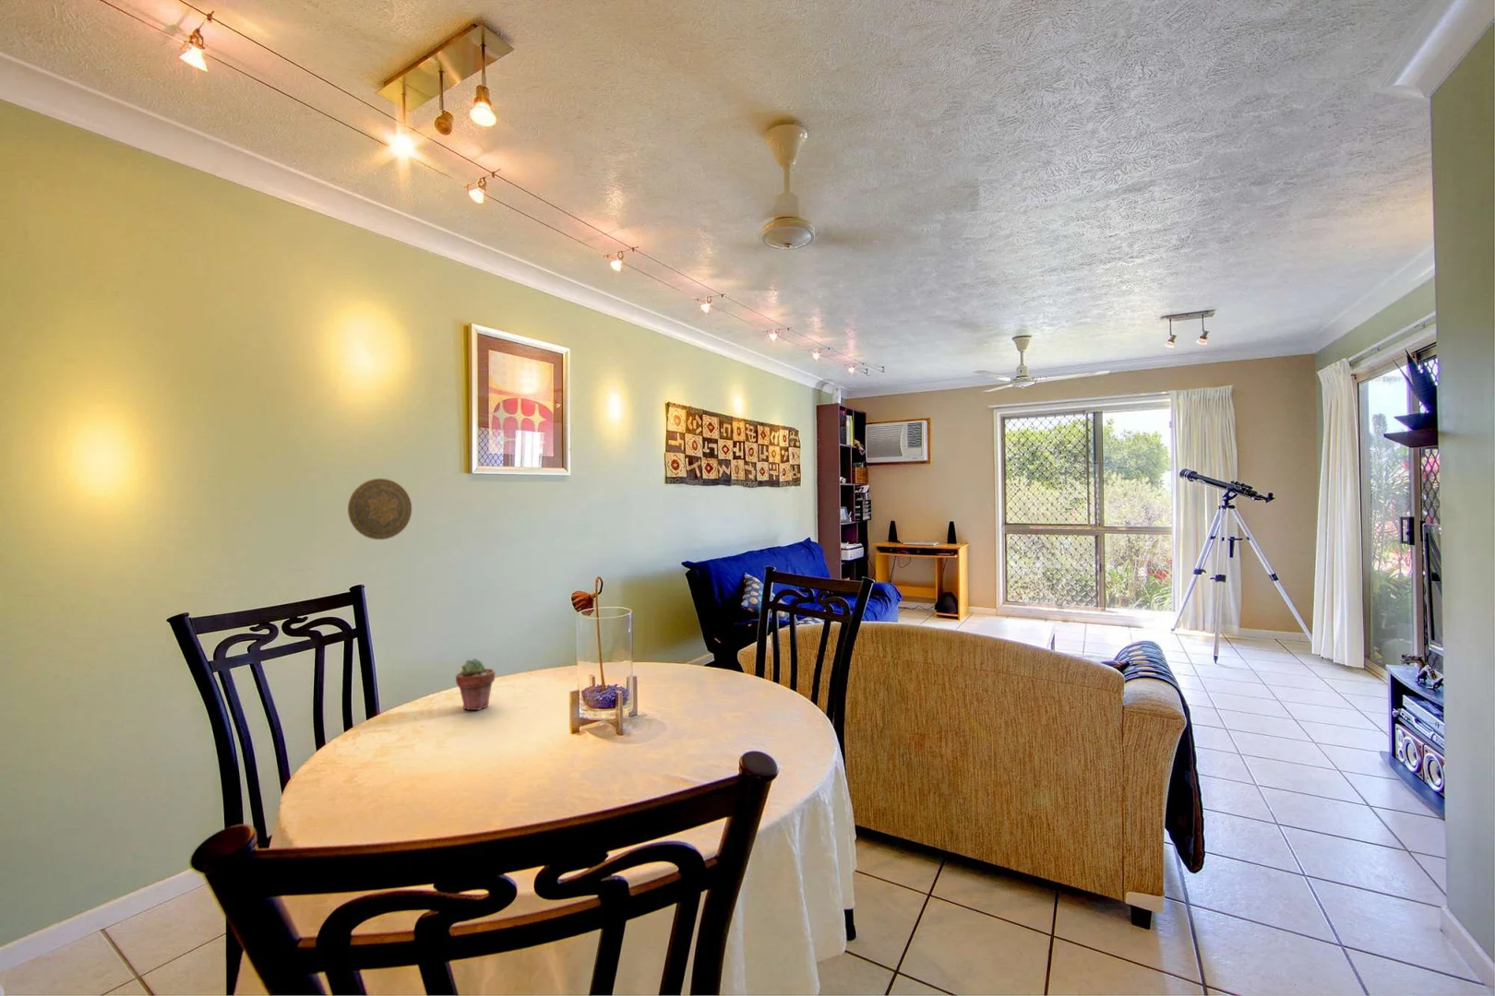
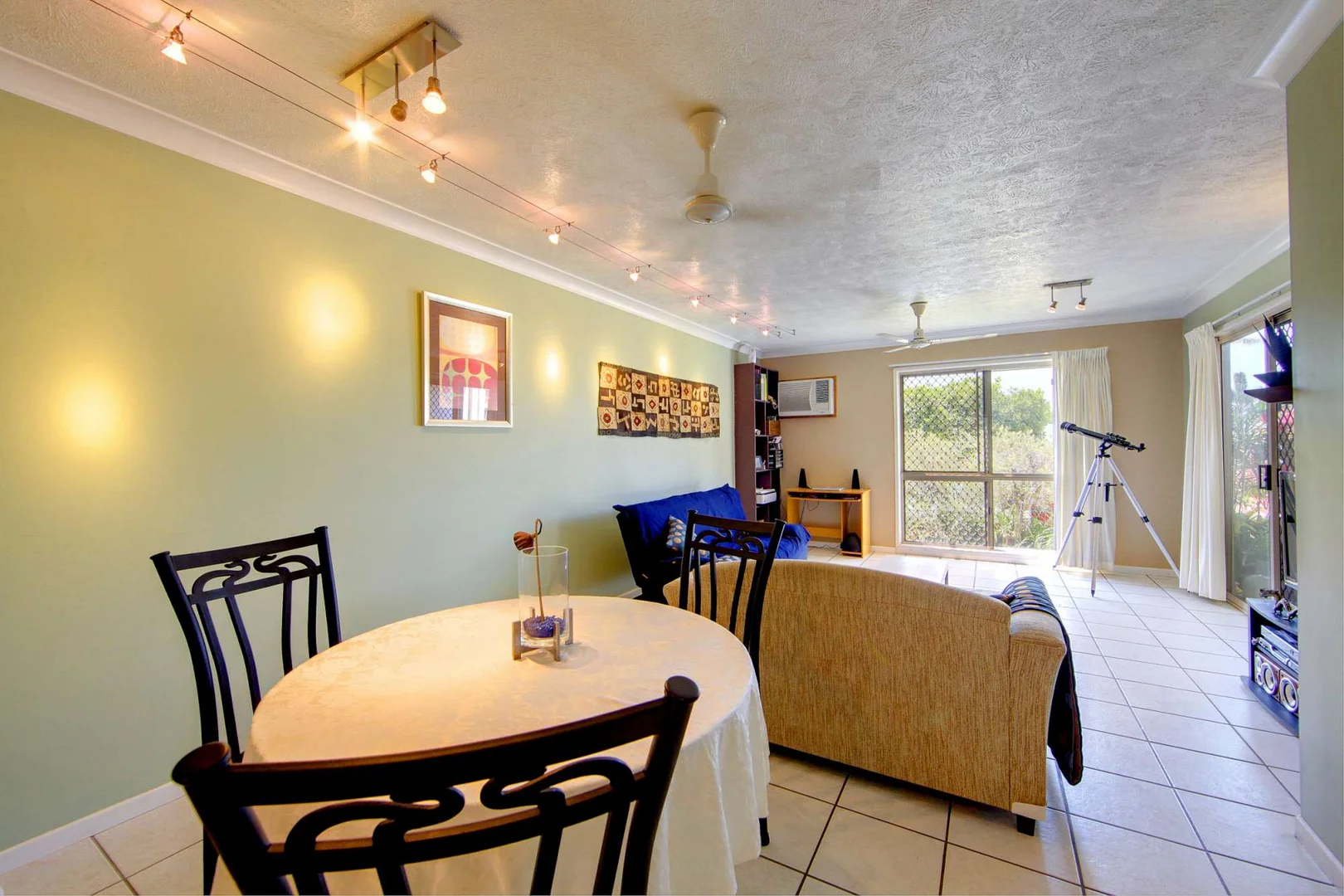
- decorative plate (382, 508)
- potted succulent (475, 683)
